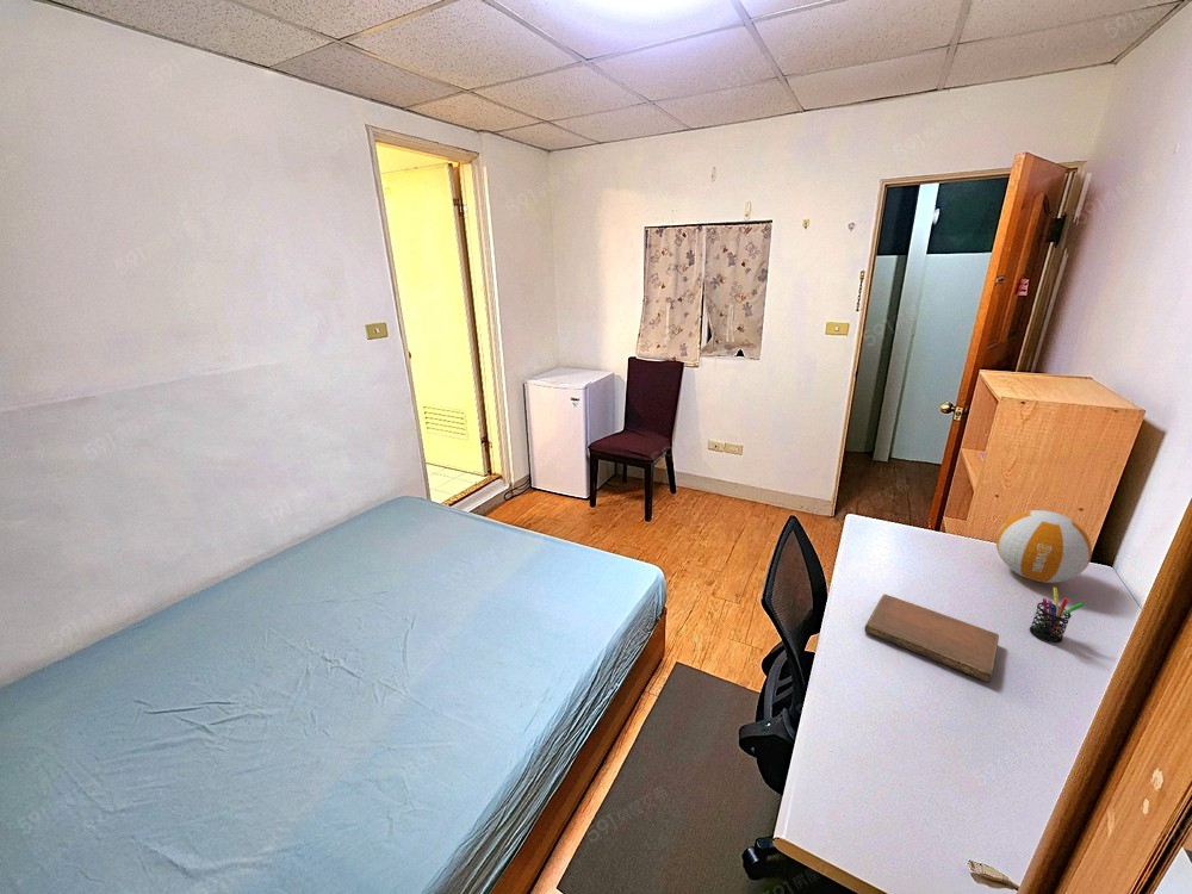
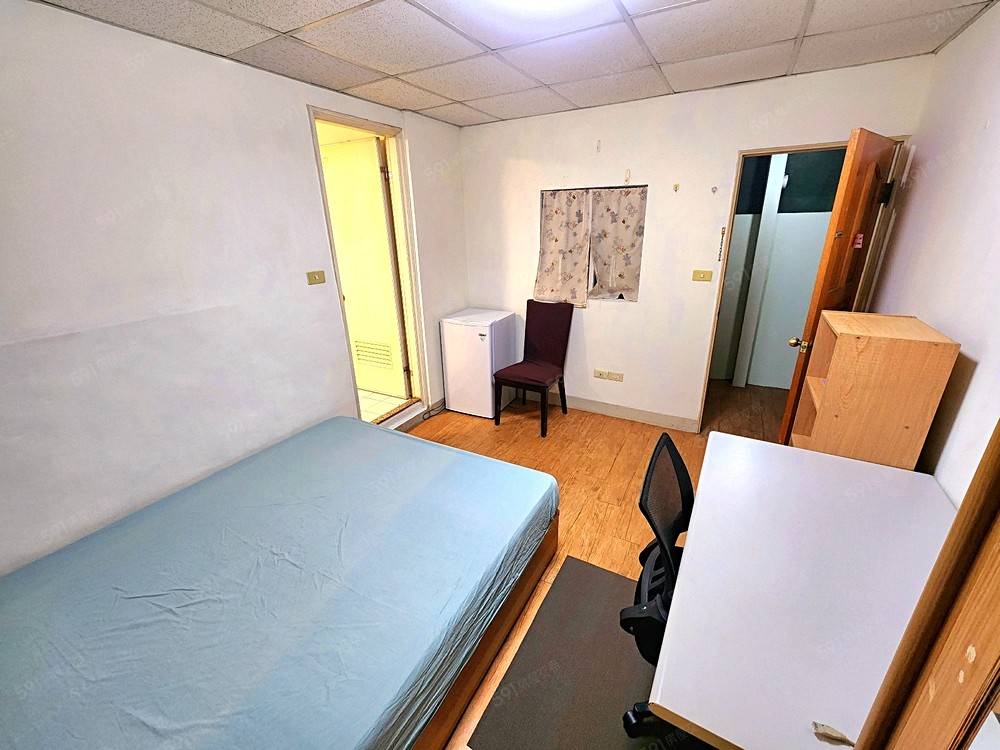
- volleyball (1041, 546)
- pen holder (1056, 615)
- notebook (930, 633)
